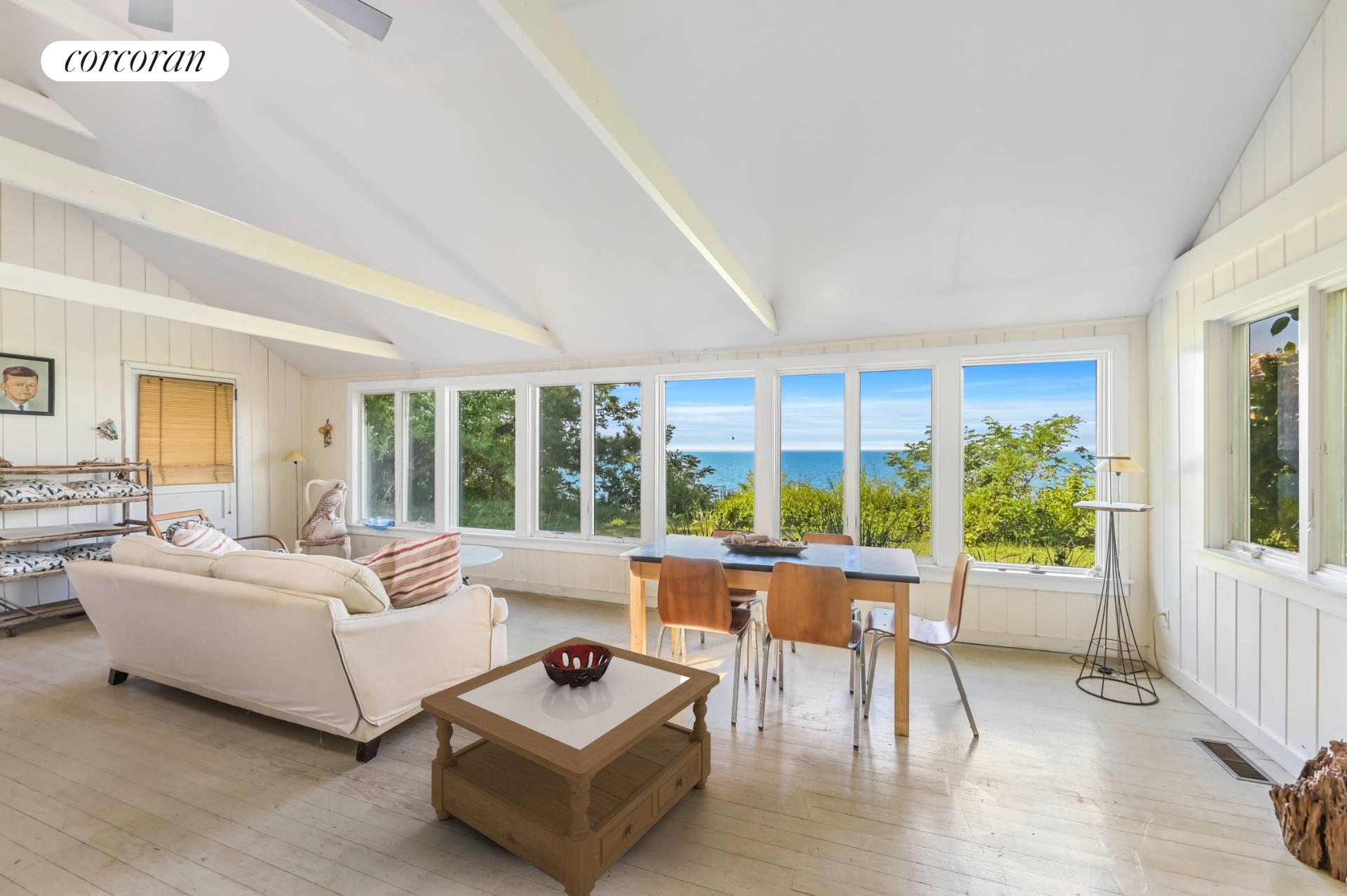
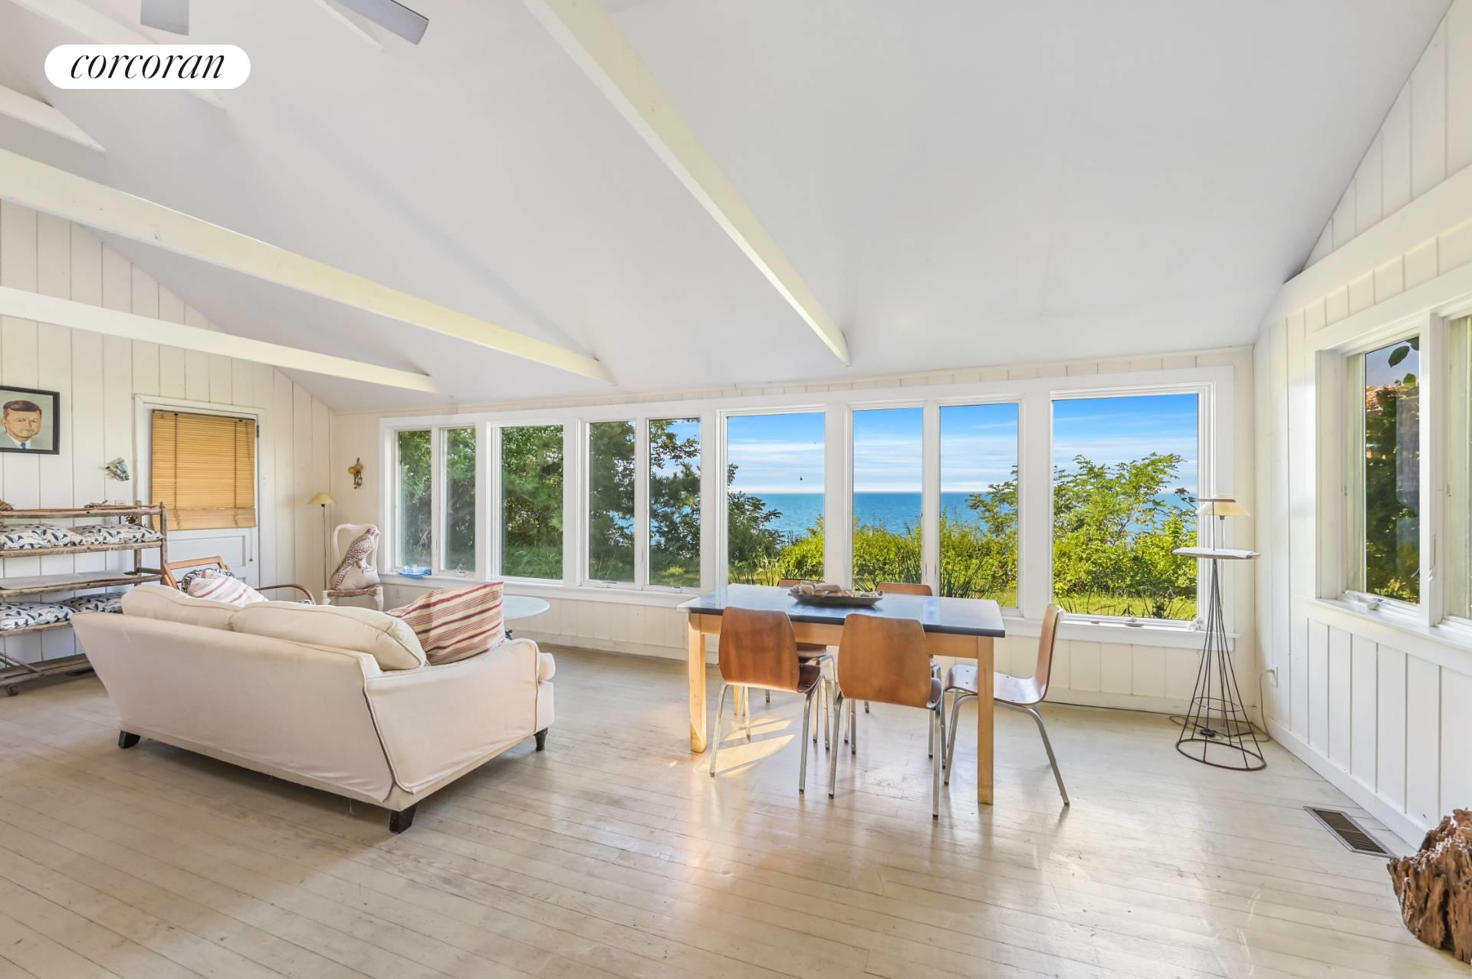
- decorative bowl (579, 667)
- coffee table (577, 743)
